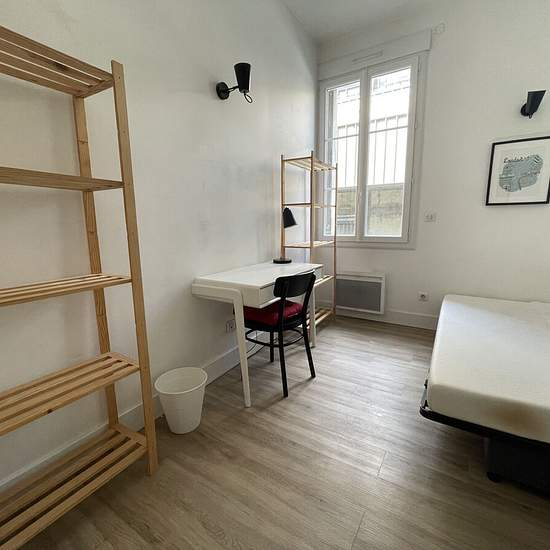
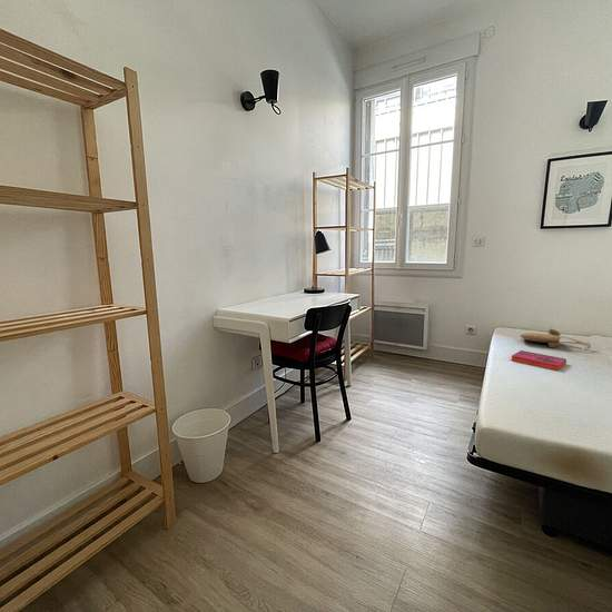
+ tote bag (554, 336)
+ hardback book (537, 359)
